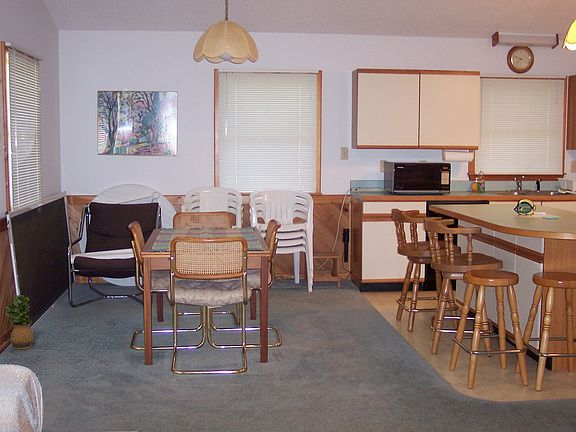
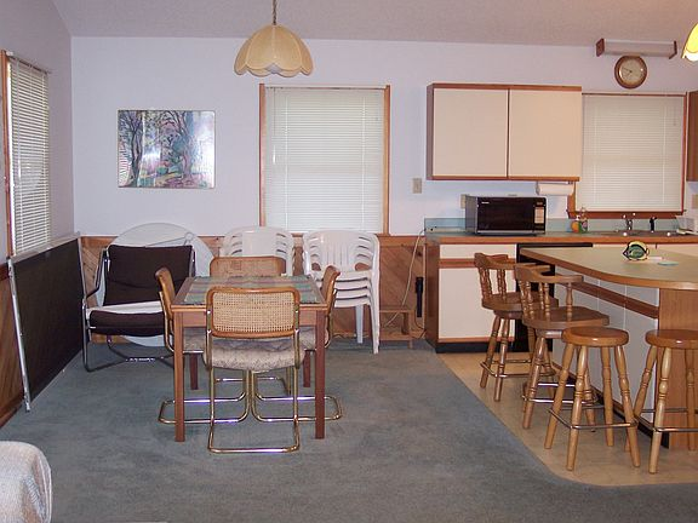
- potted plant (18, 321)
